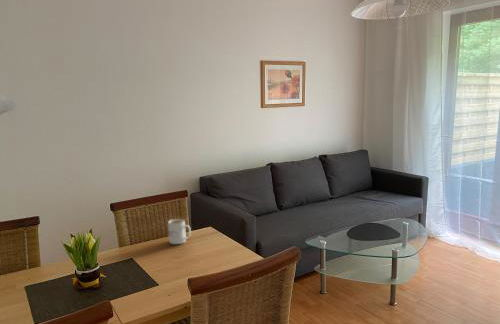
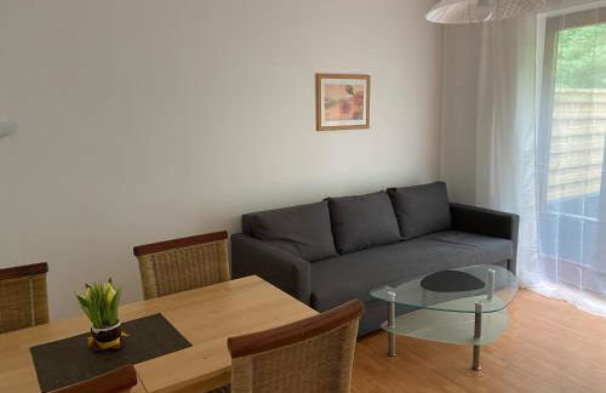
- mug (179, 231)
